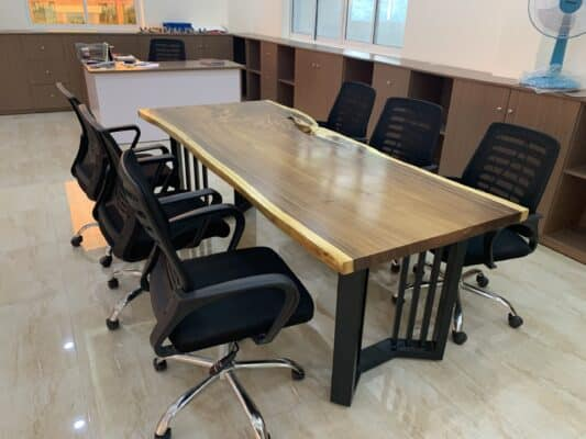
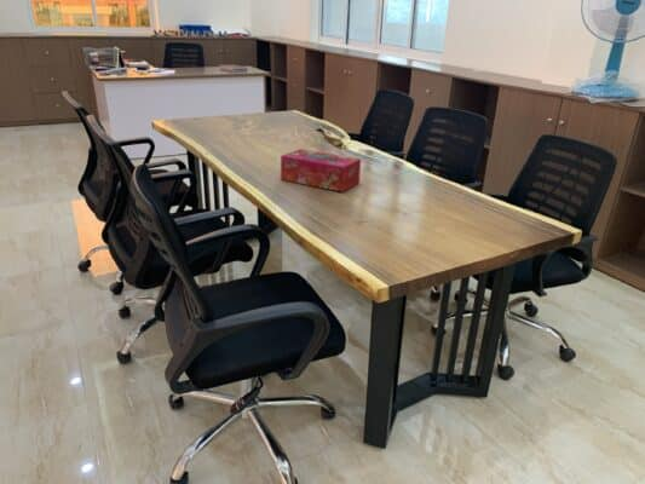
+ tissue box (319, 168)
